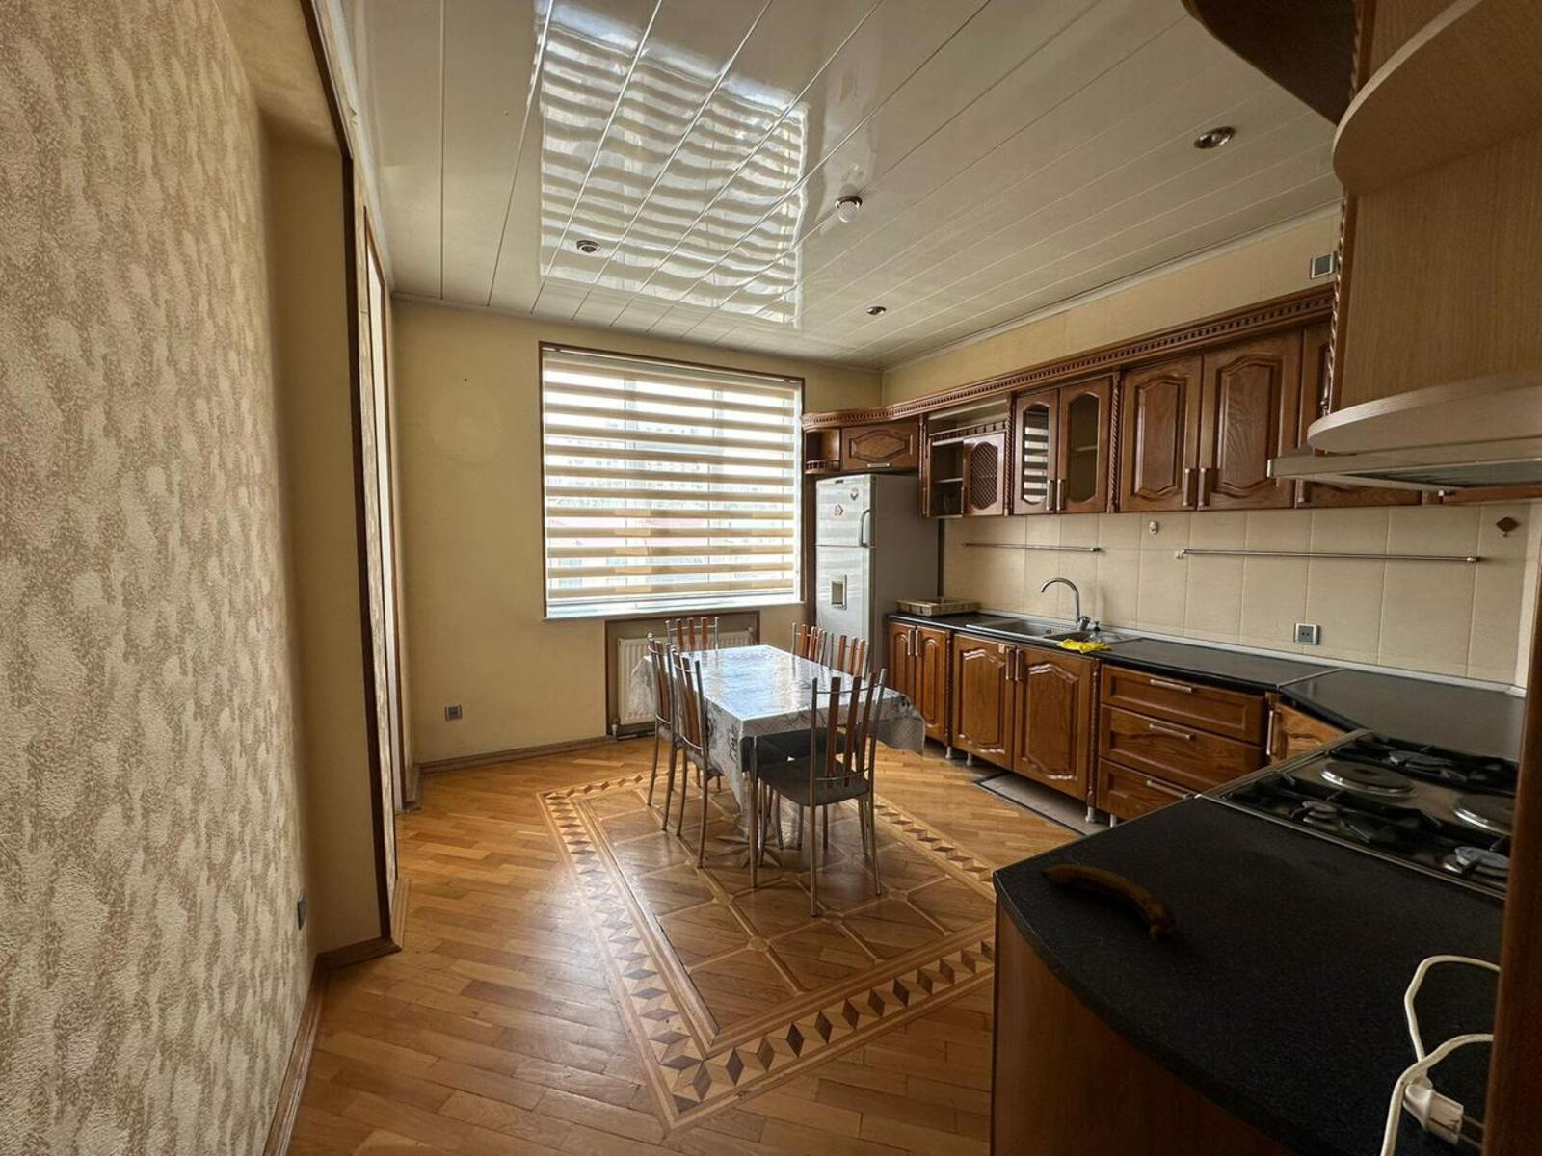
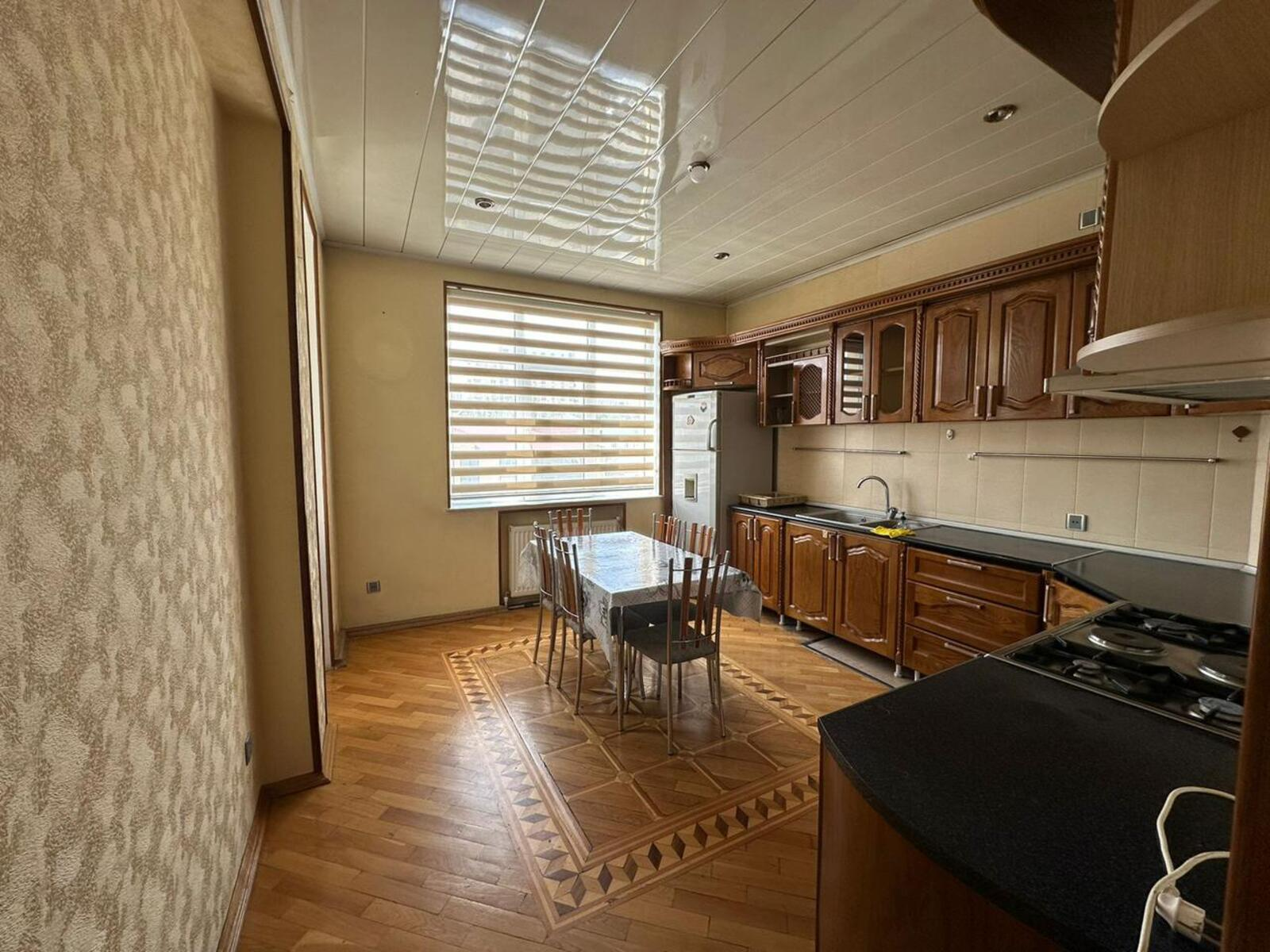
- banana (1109, 896)
